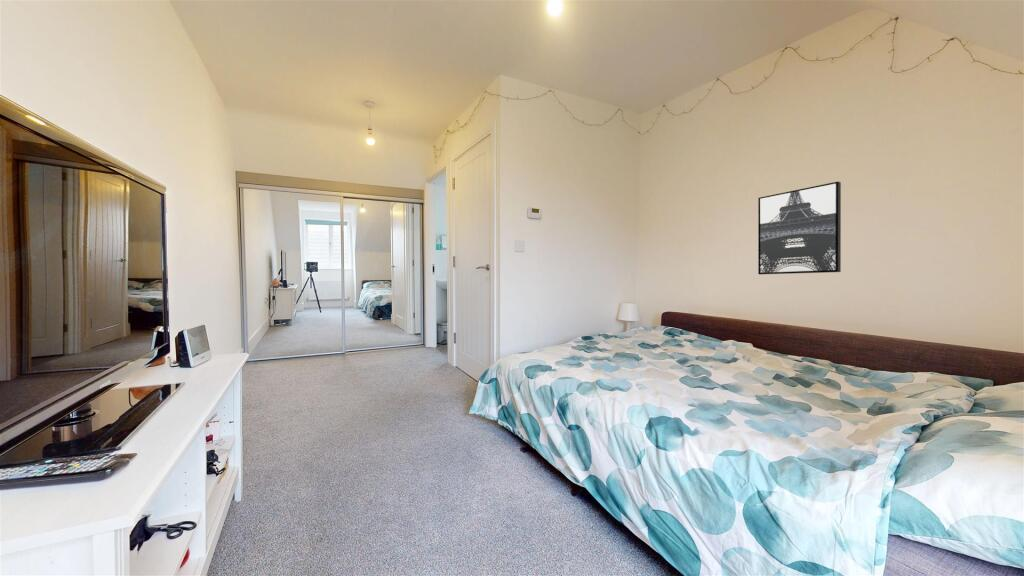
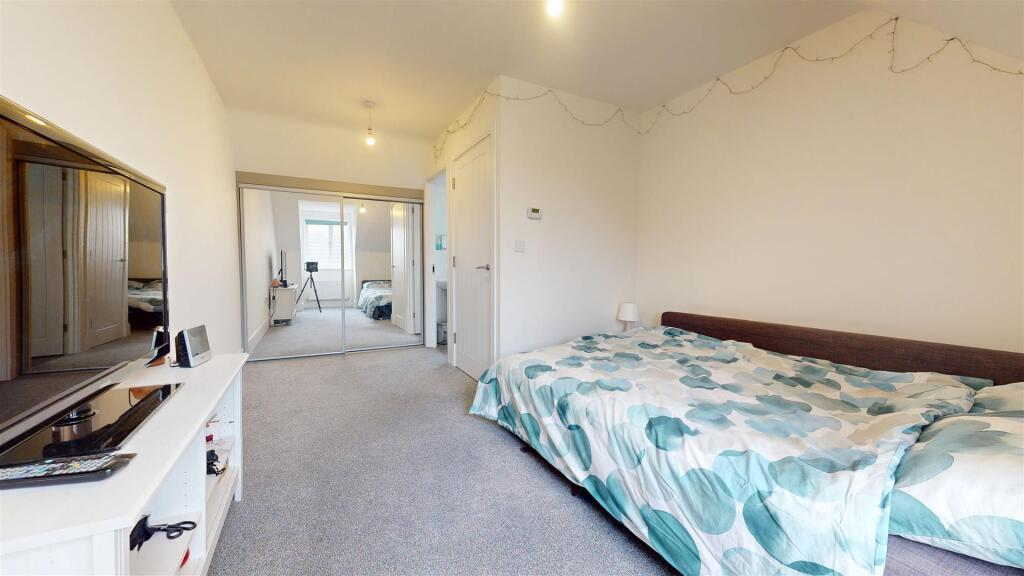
- wall art (796, 231)
